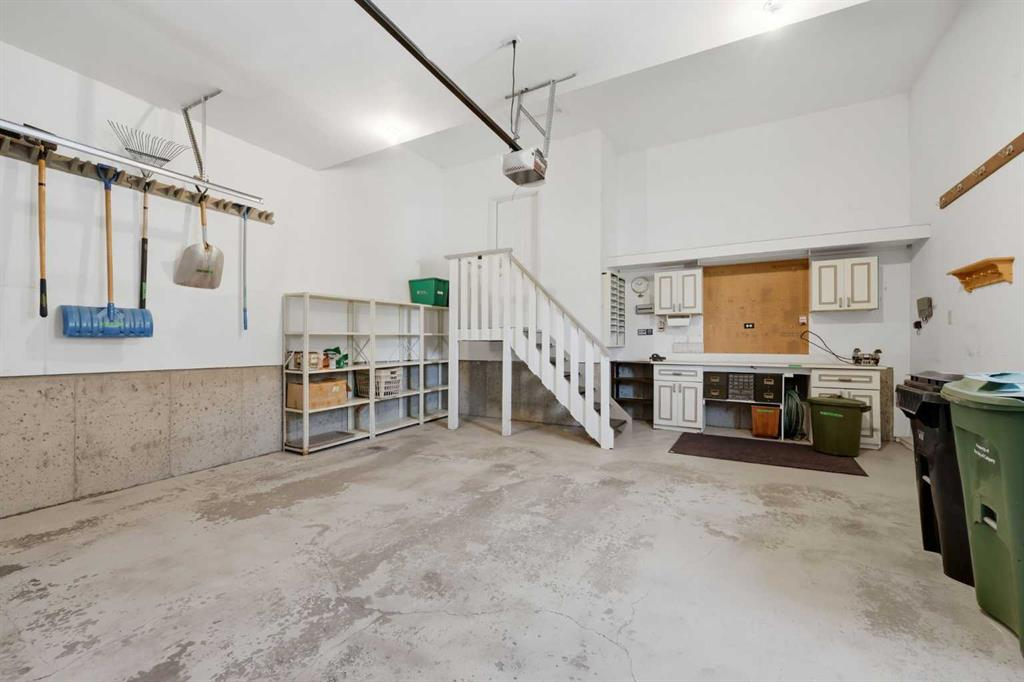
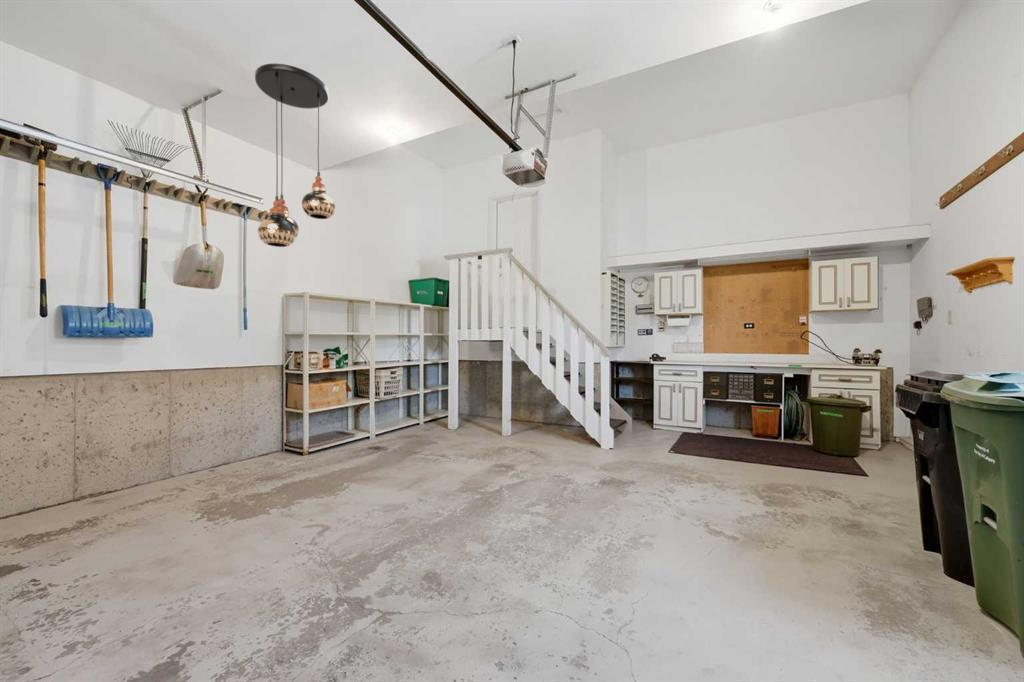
+ light fixture (282, 168)
